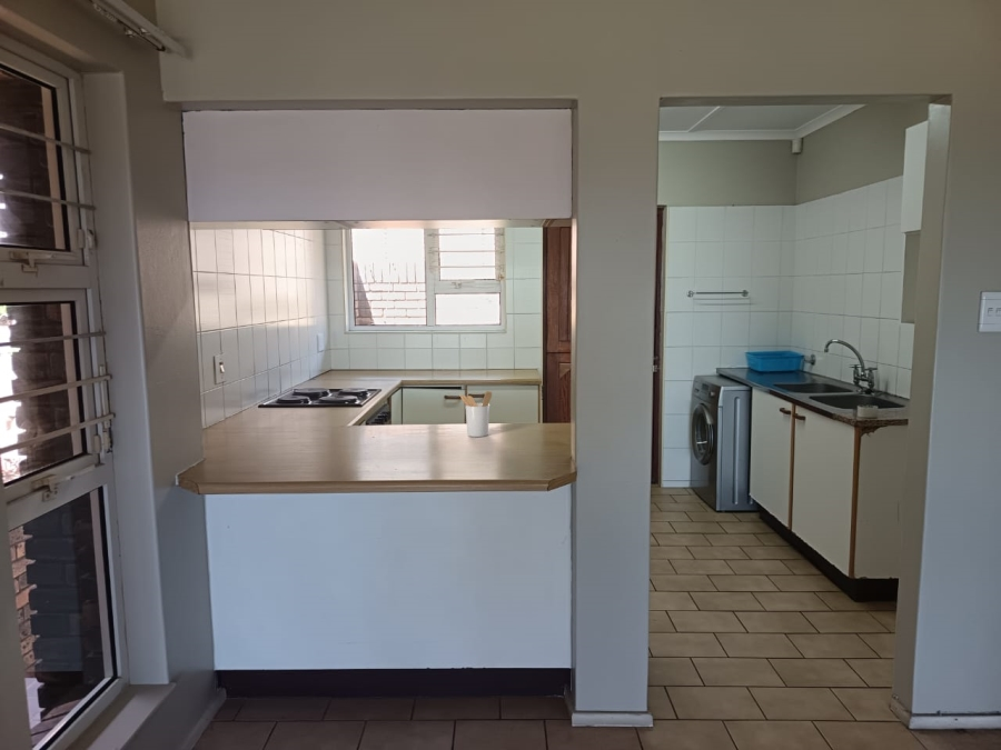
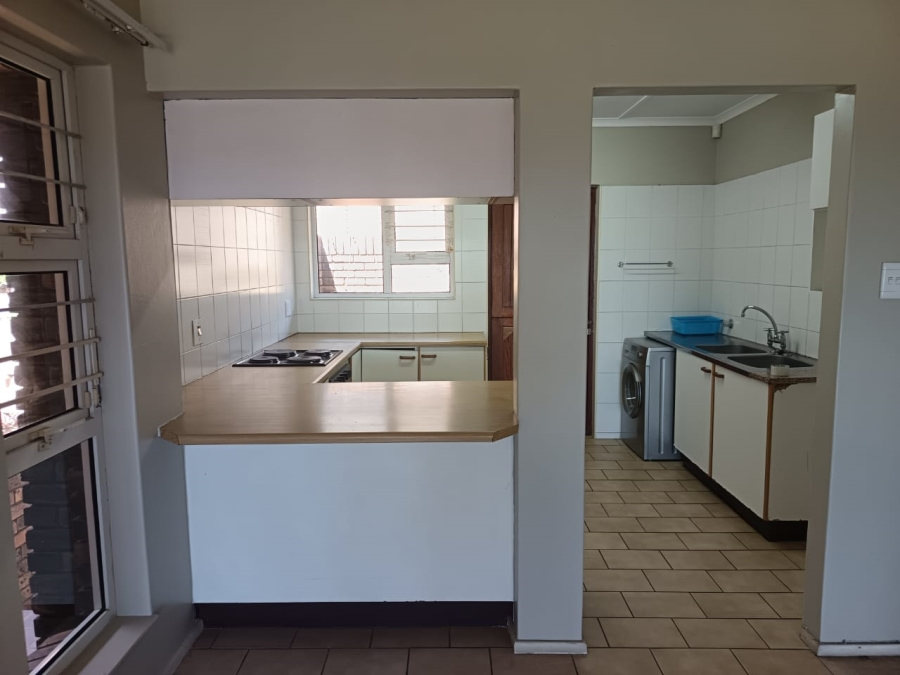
- utensil holder (474, 413)
